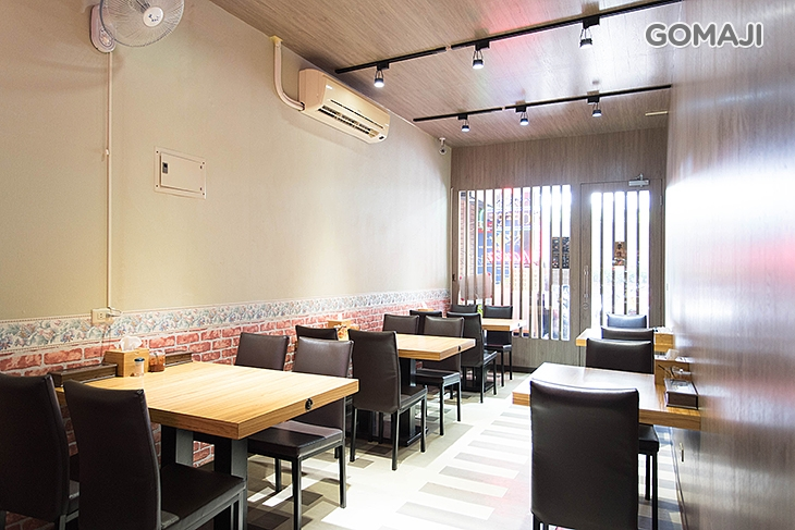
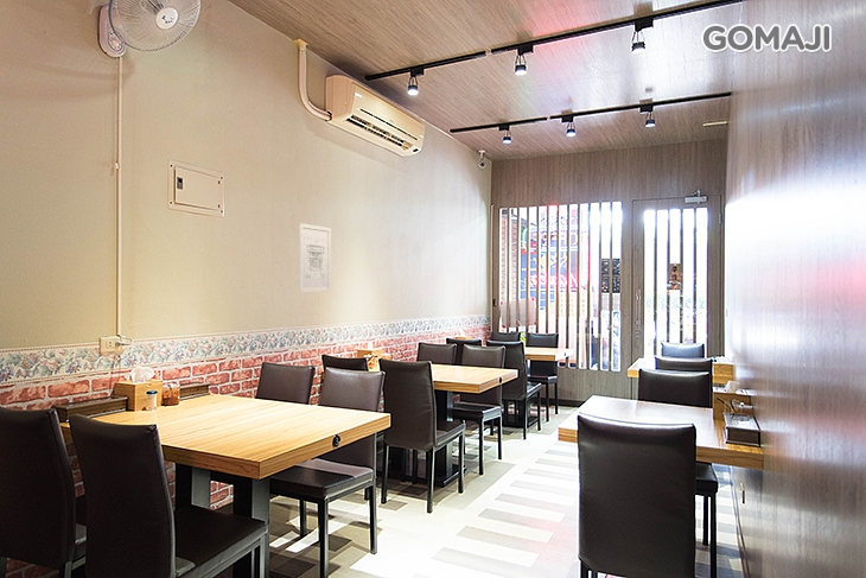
+ wall art (316, 259)
